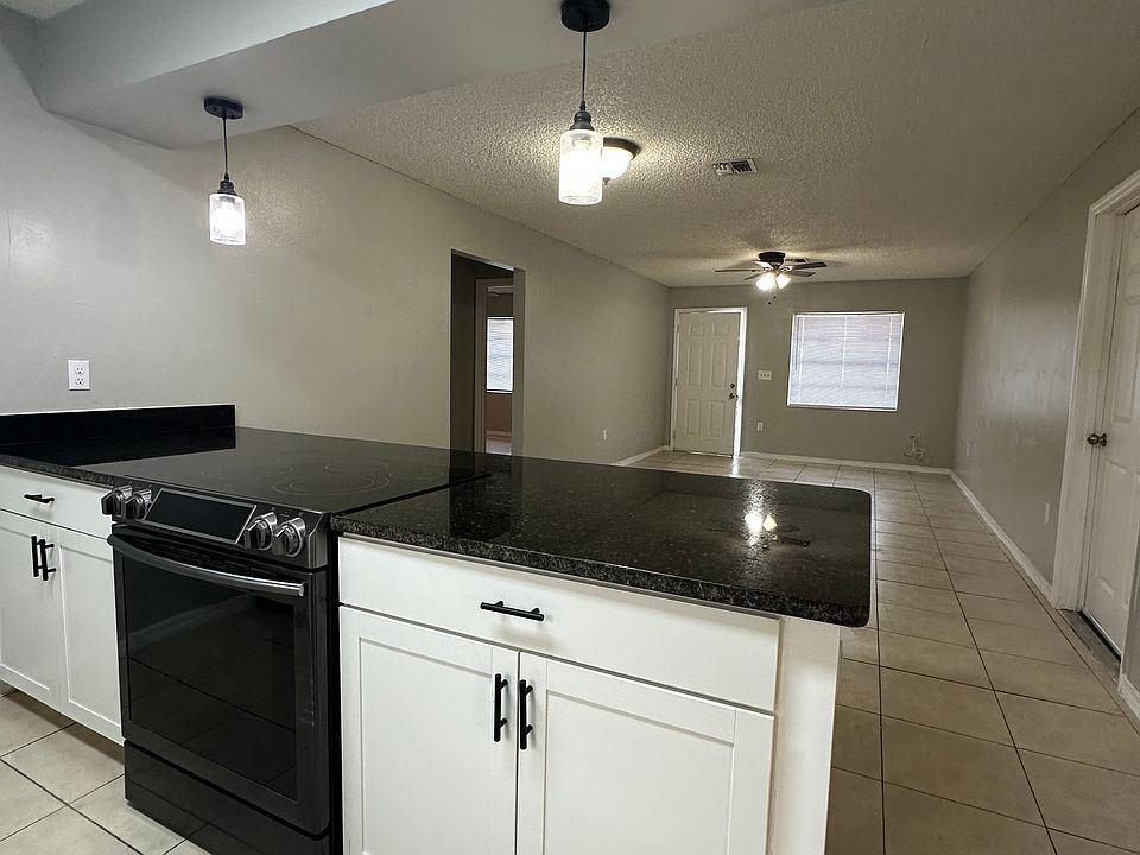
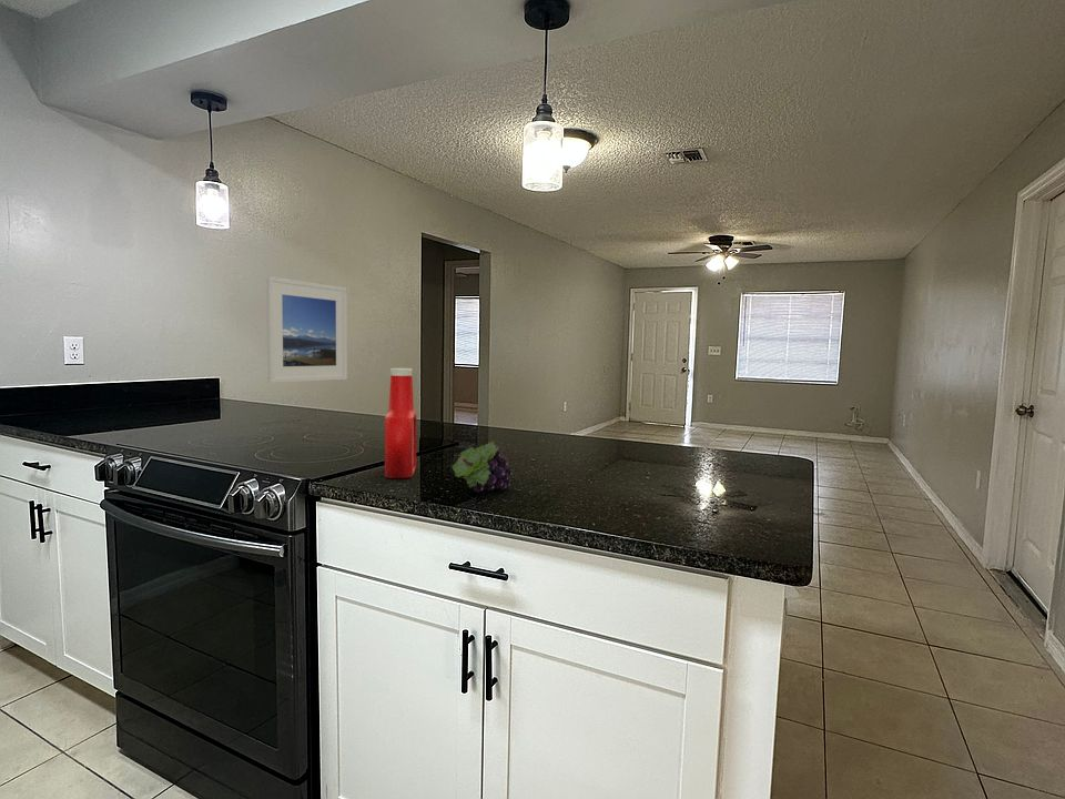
+ fruit (483, 466)
+ soap bottle (400, 421)
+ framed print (310, 332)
